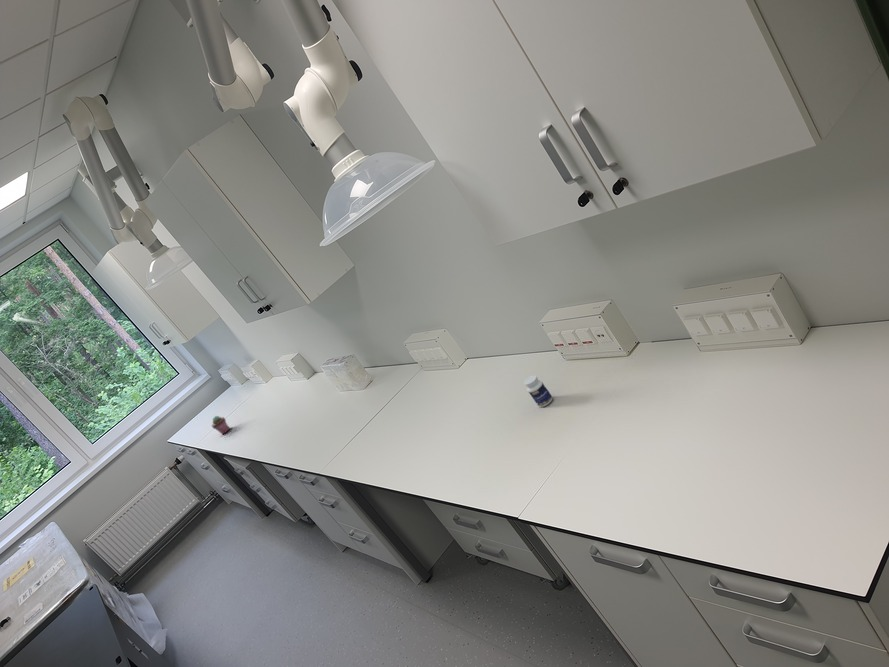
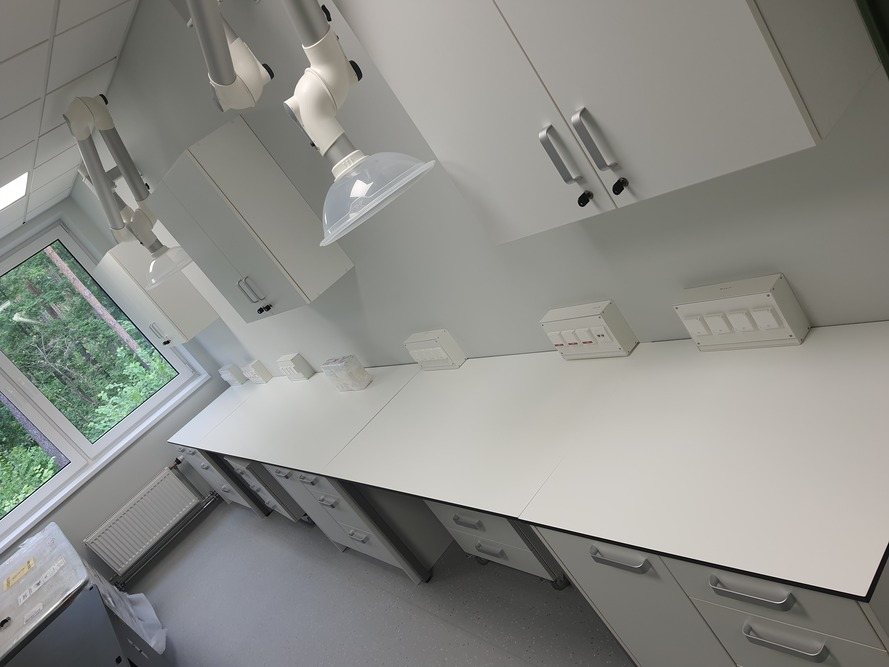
- potted succulent (219, 424)
- pill bottle (537, 390)
